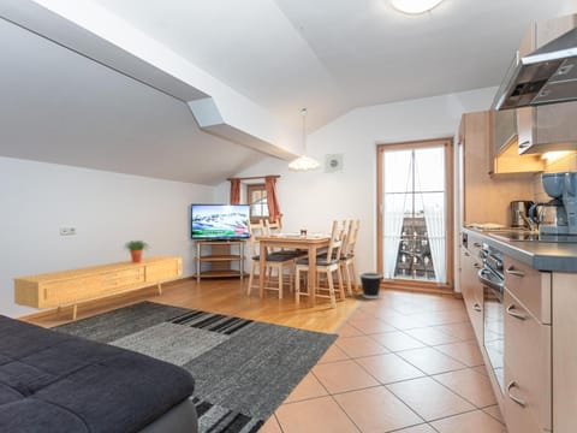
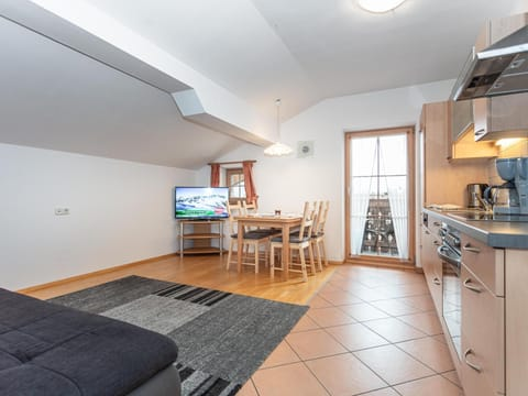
- potted plant (136, 250)
- wastebasket (370, 285)
- sideboard (113, 284)
